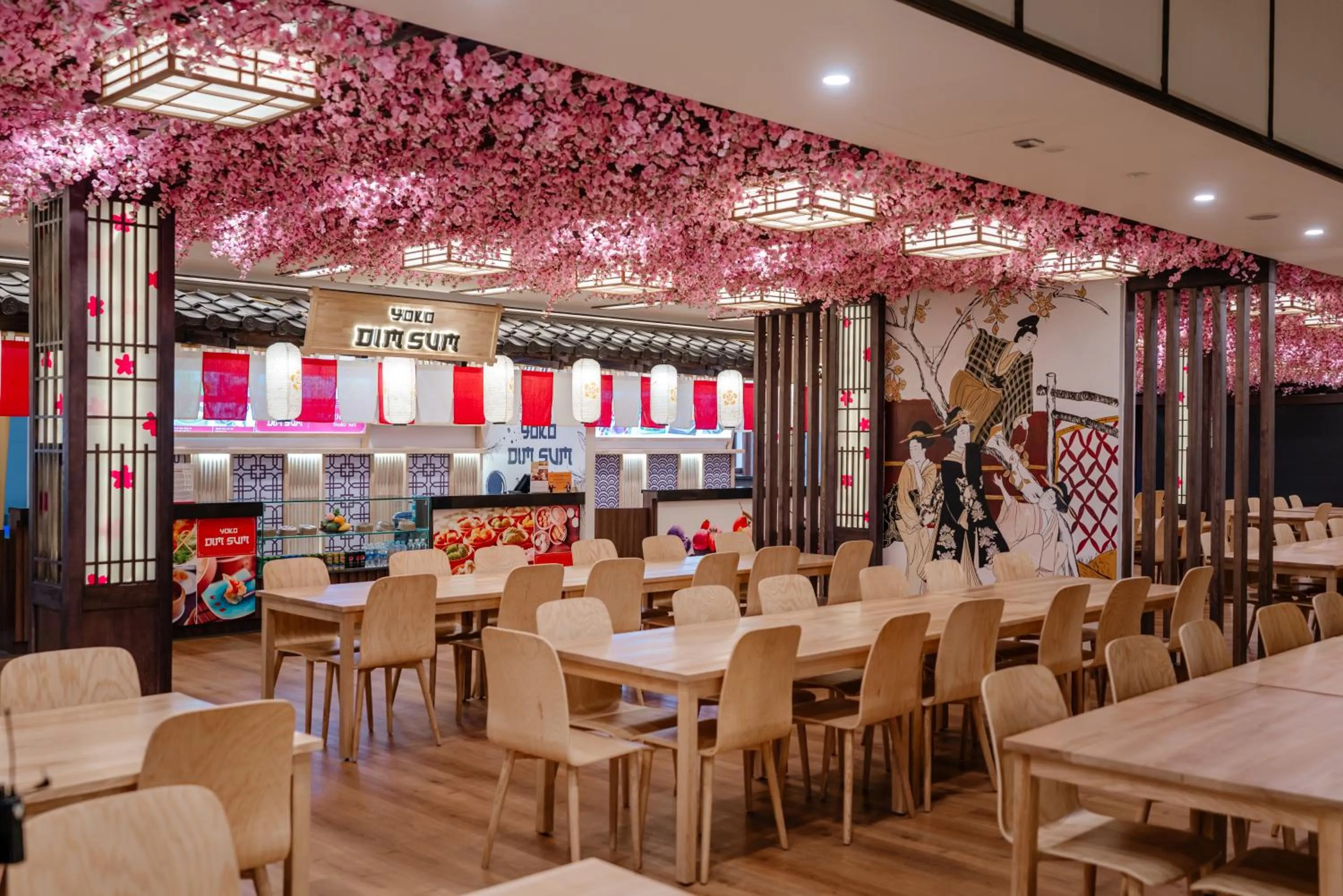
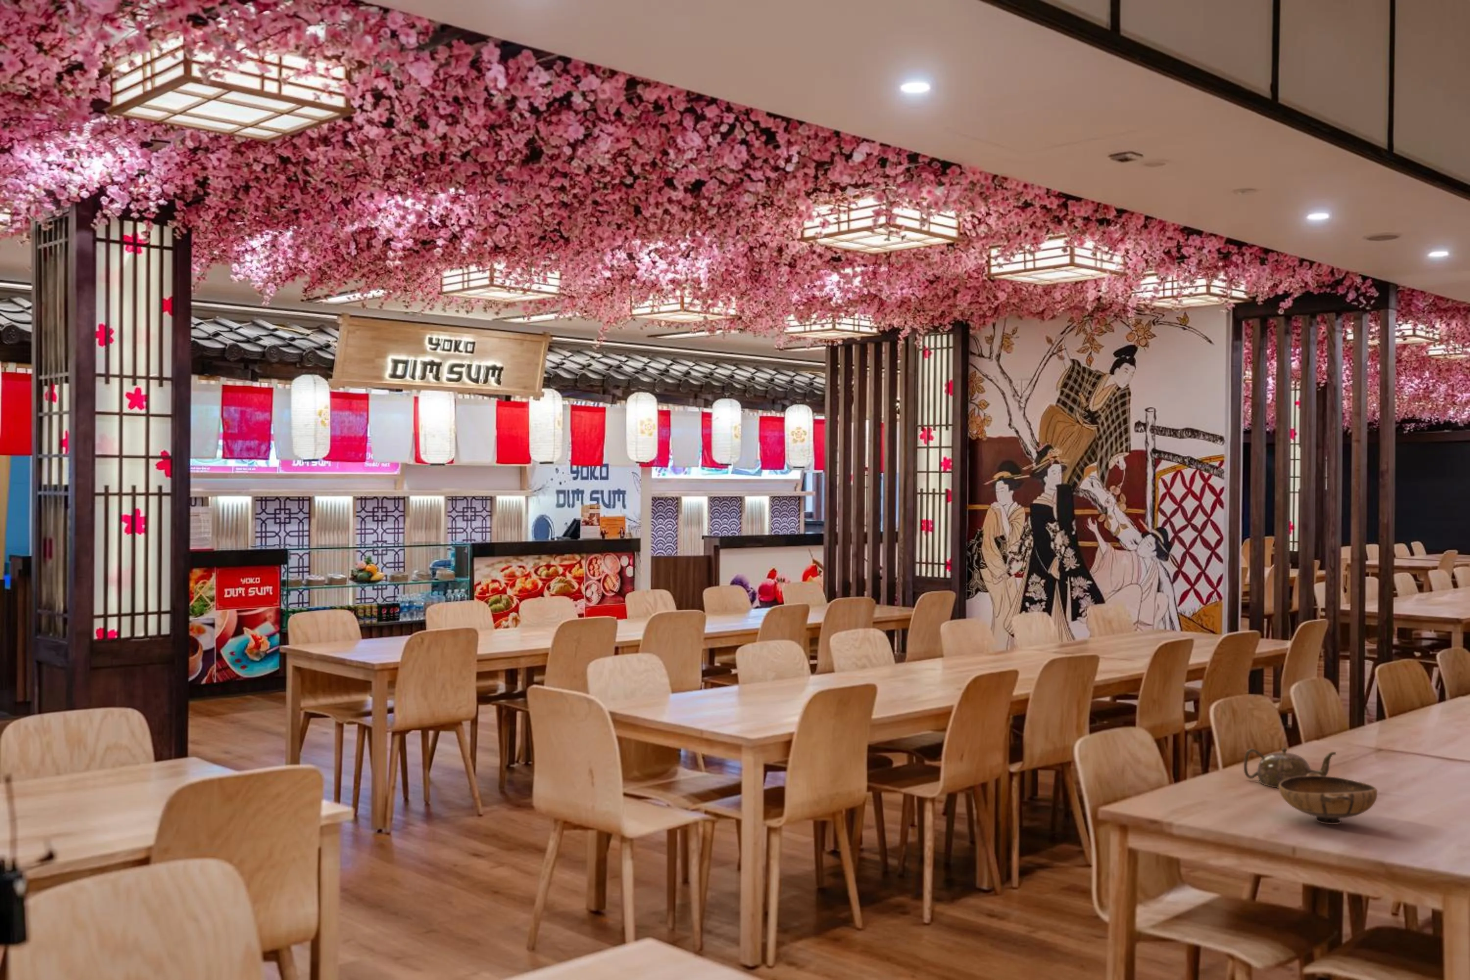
+ teapot (1288, 766)
+ bowl (1328, 803)
